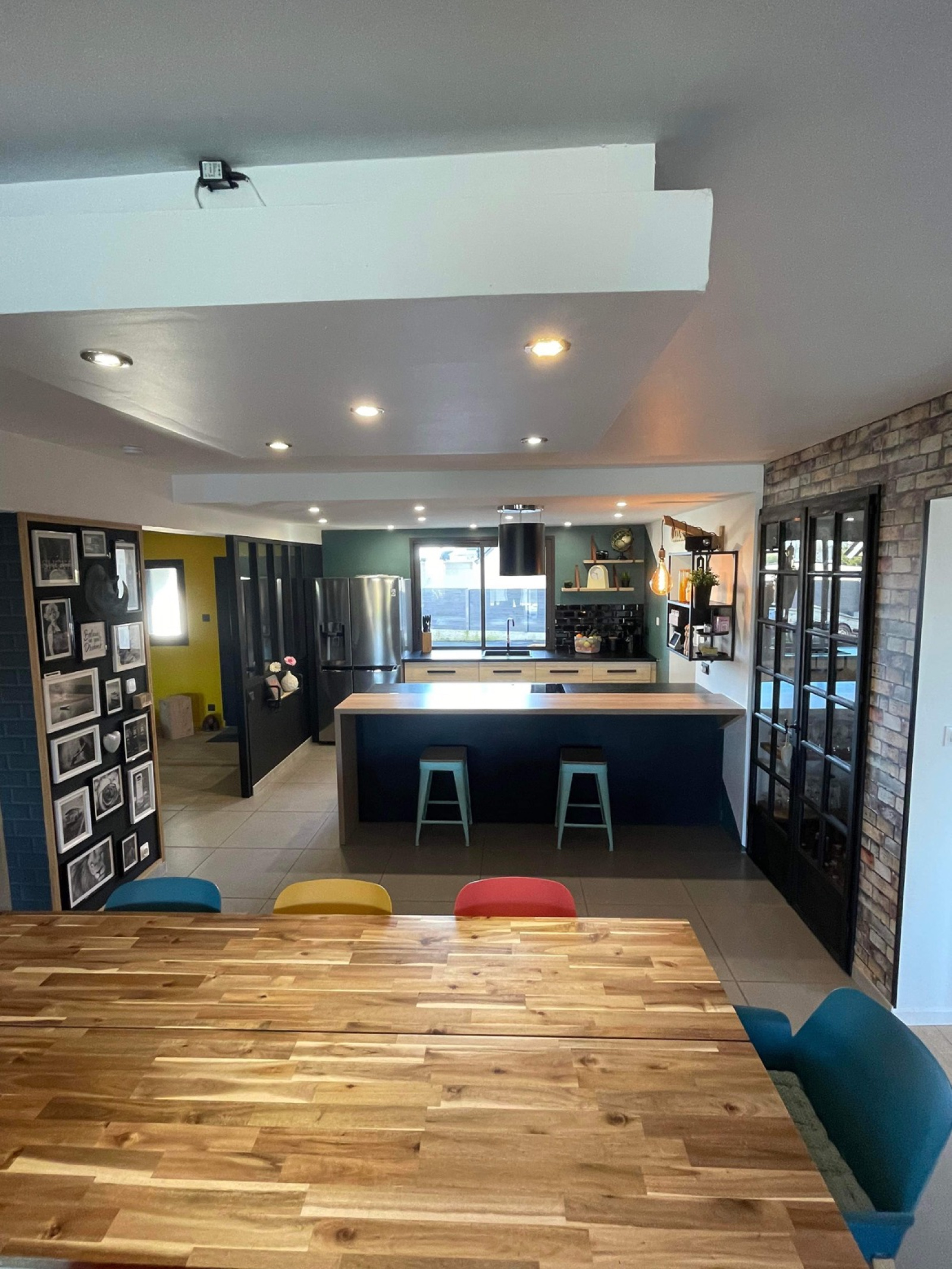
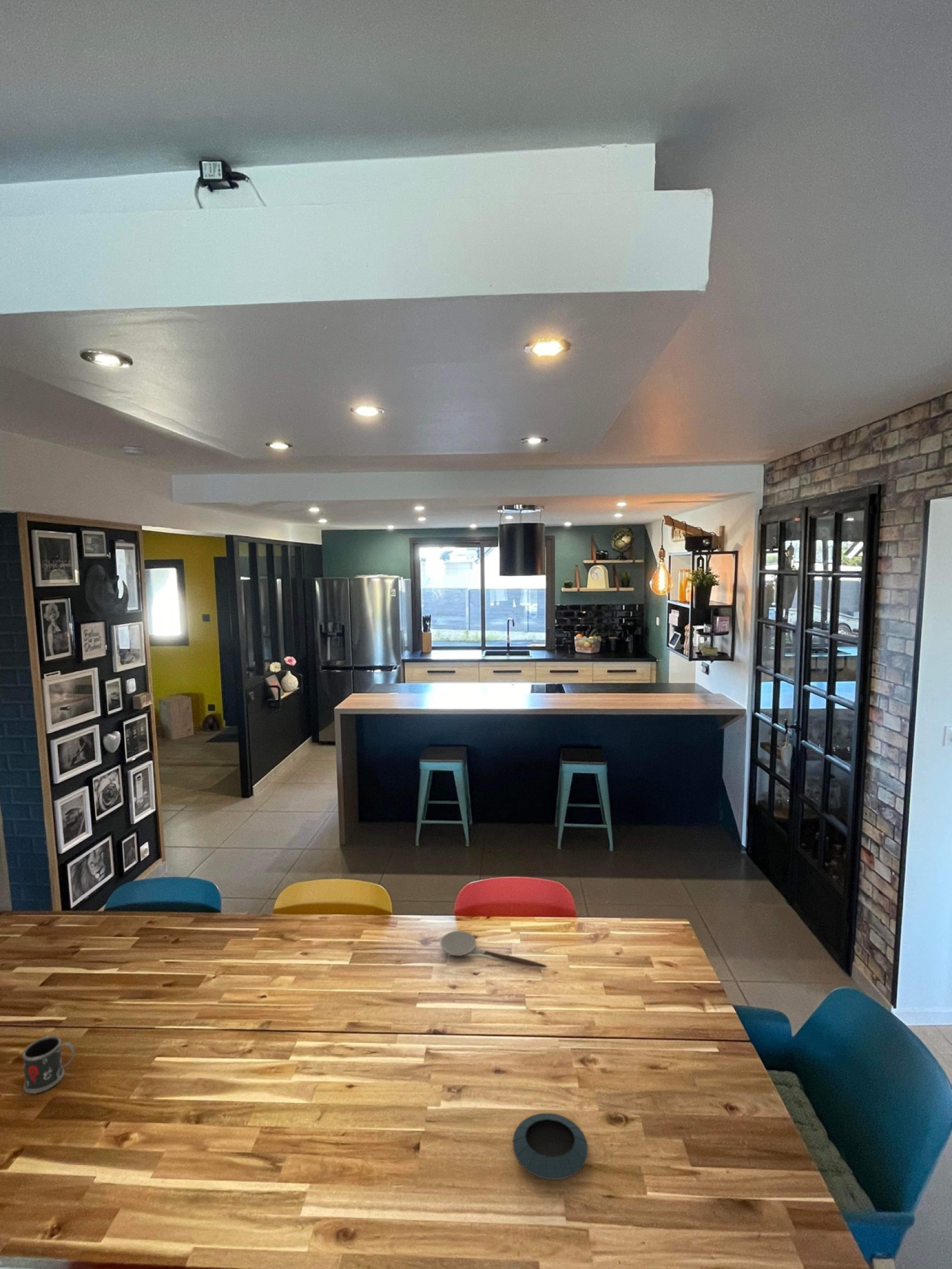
+ spoon (493, 952)
+ mug (51, 1061)
+ saucer (550, 1142)
